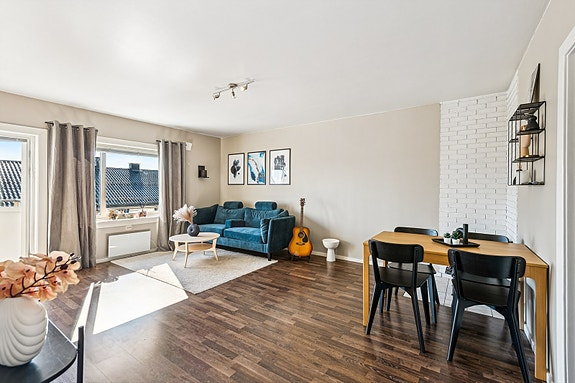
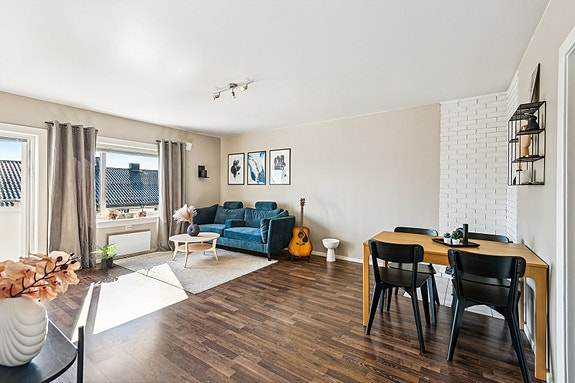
+ potted plant (106, 256)
